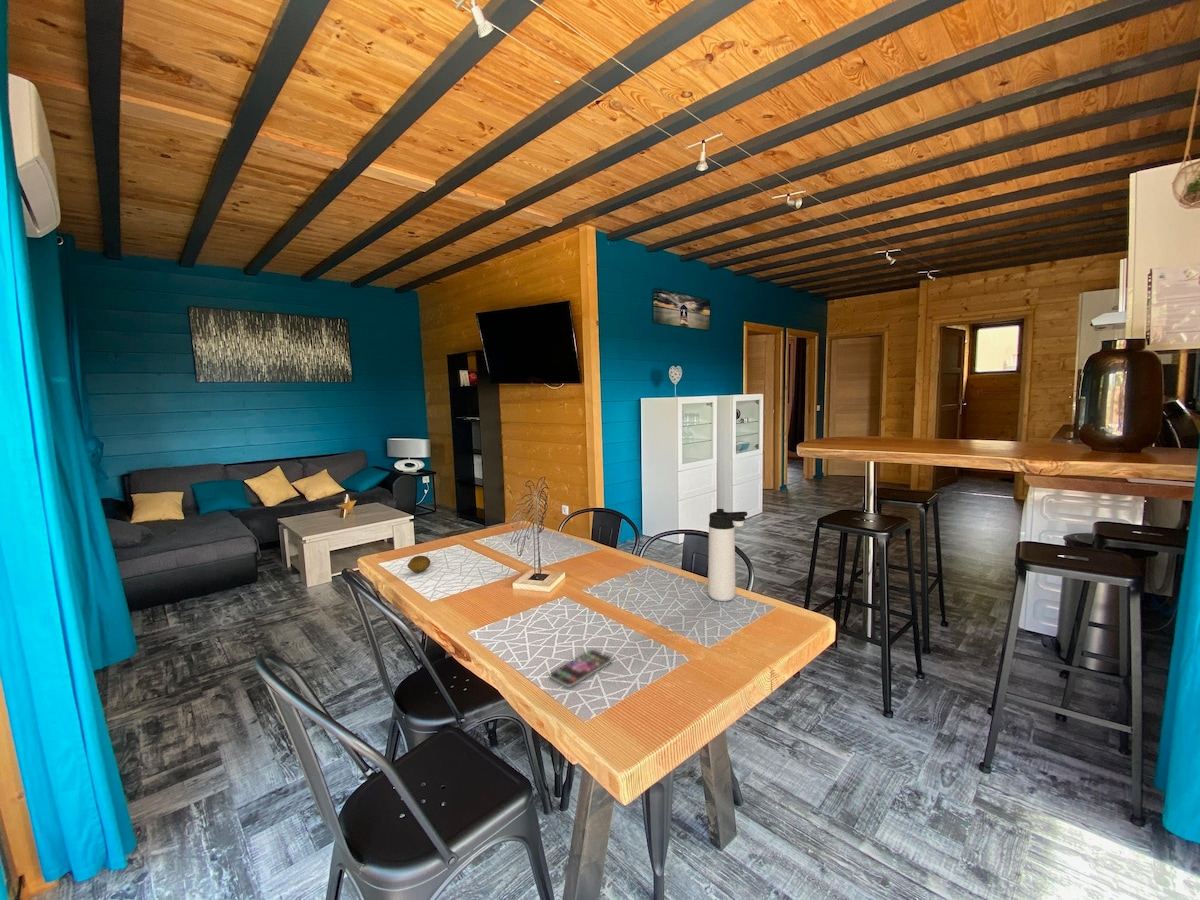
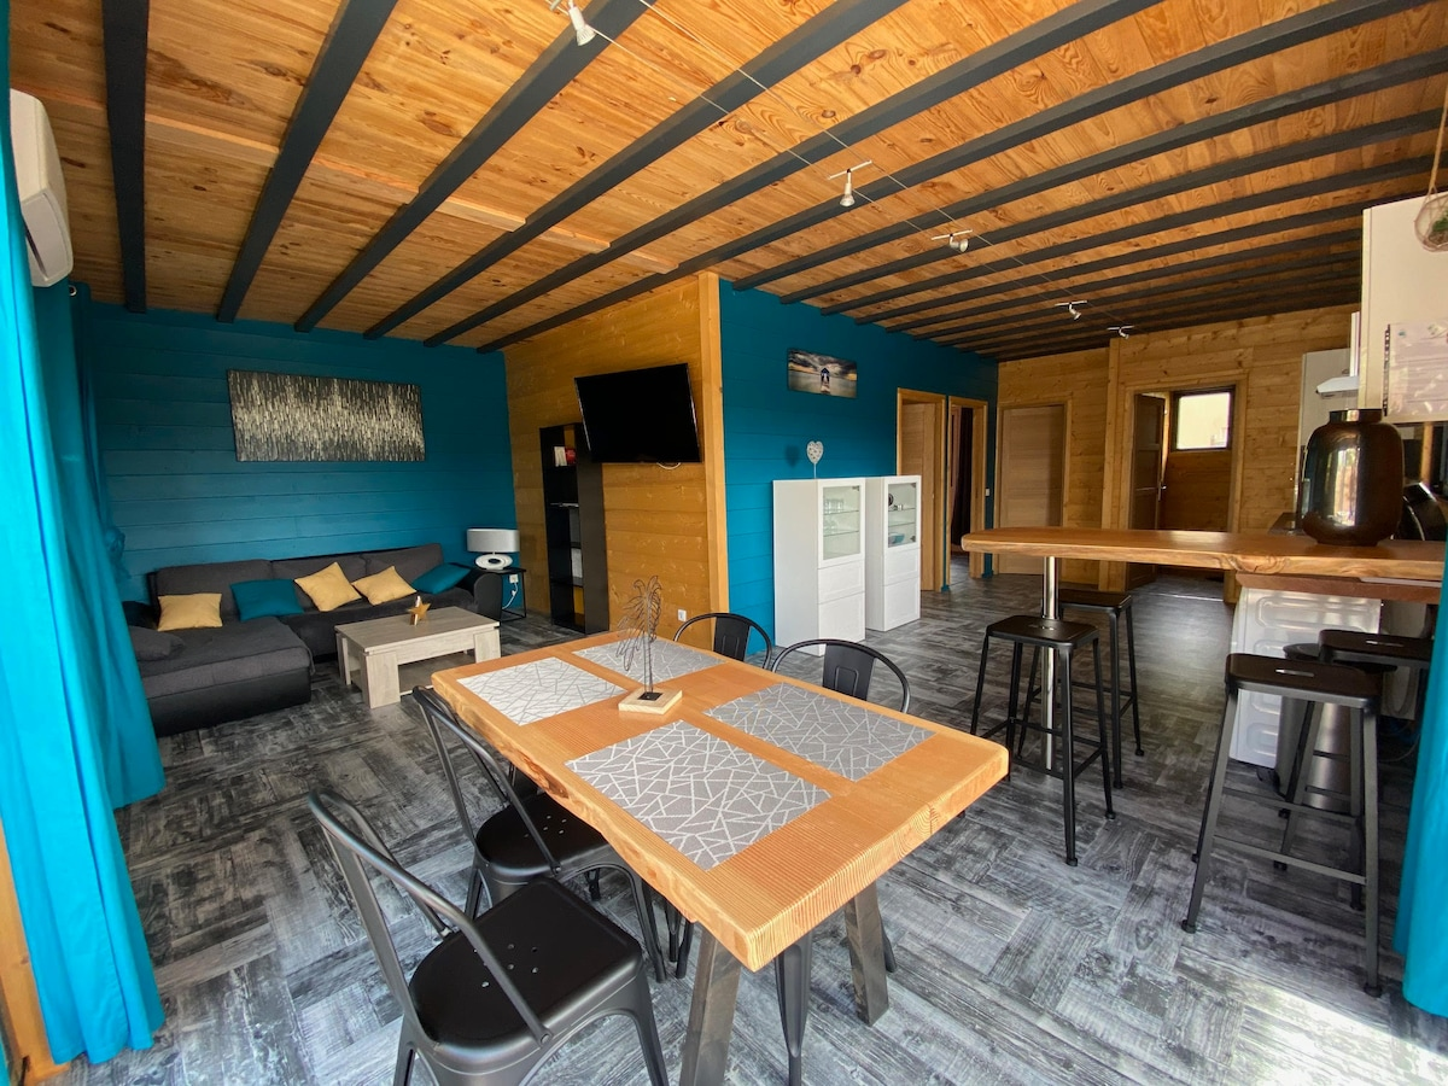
- fruit (418, 563)
- thermos bottle (727, 554)
- smartphone (581, 667)
